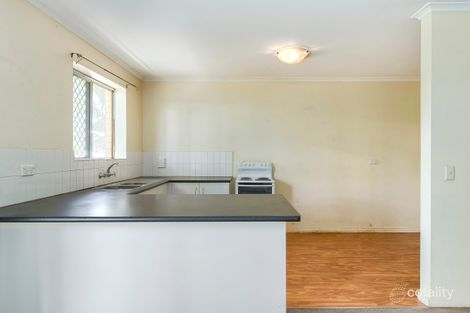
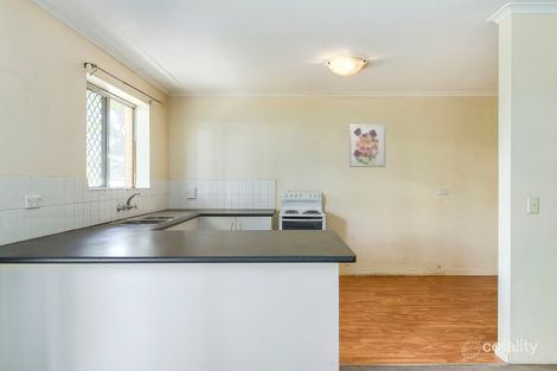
+ wall art (367, 146)
